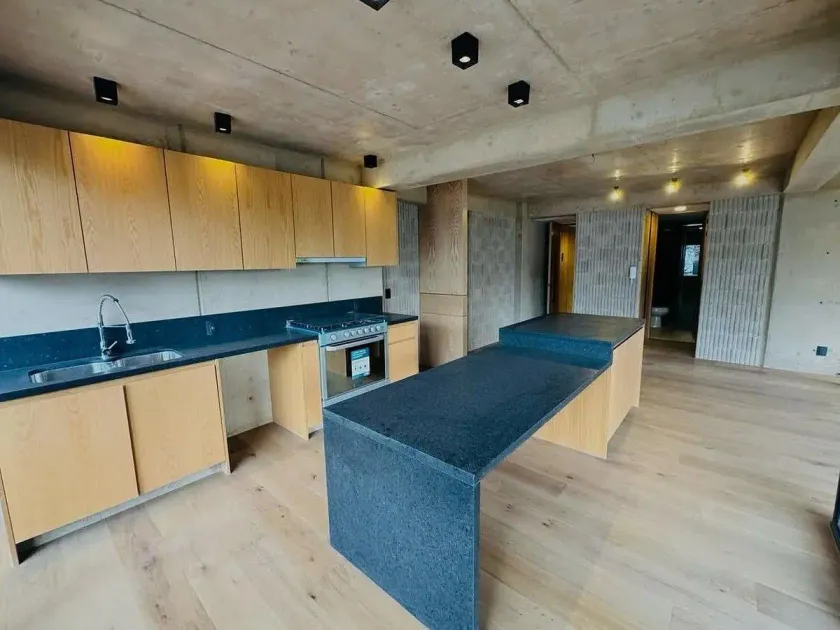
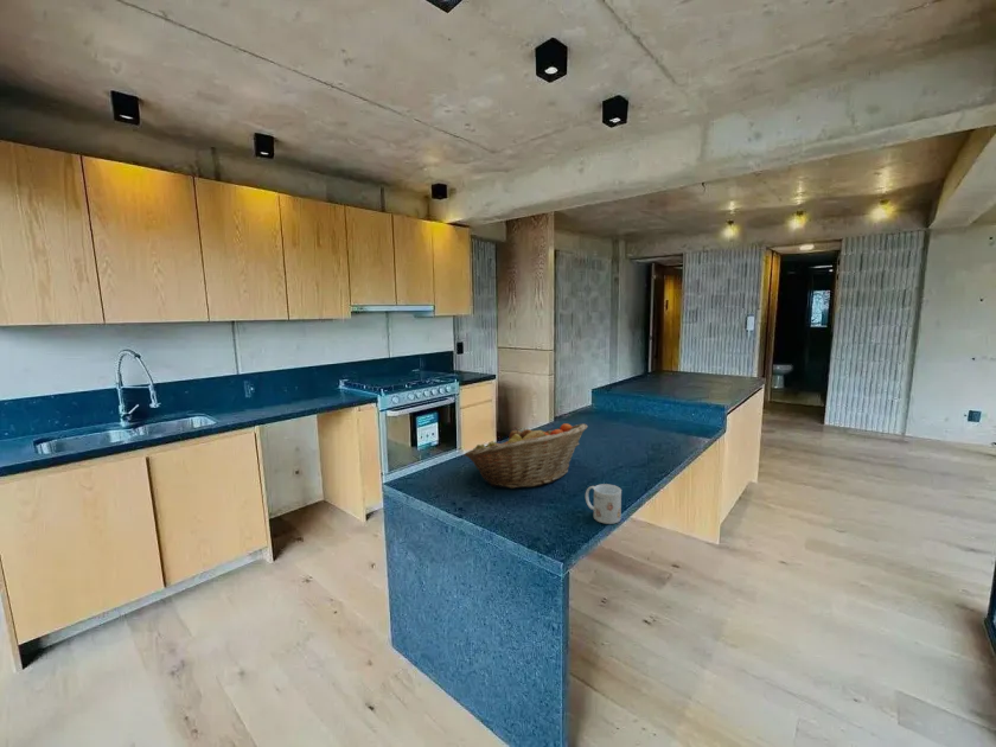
+ mug (601, 502)
+ fruit basket (528, 449)
